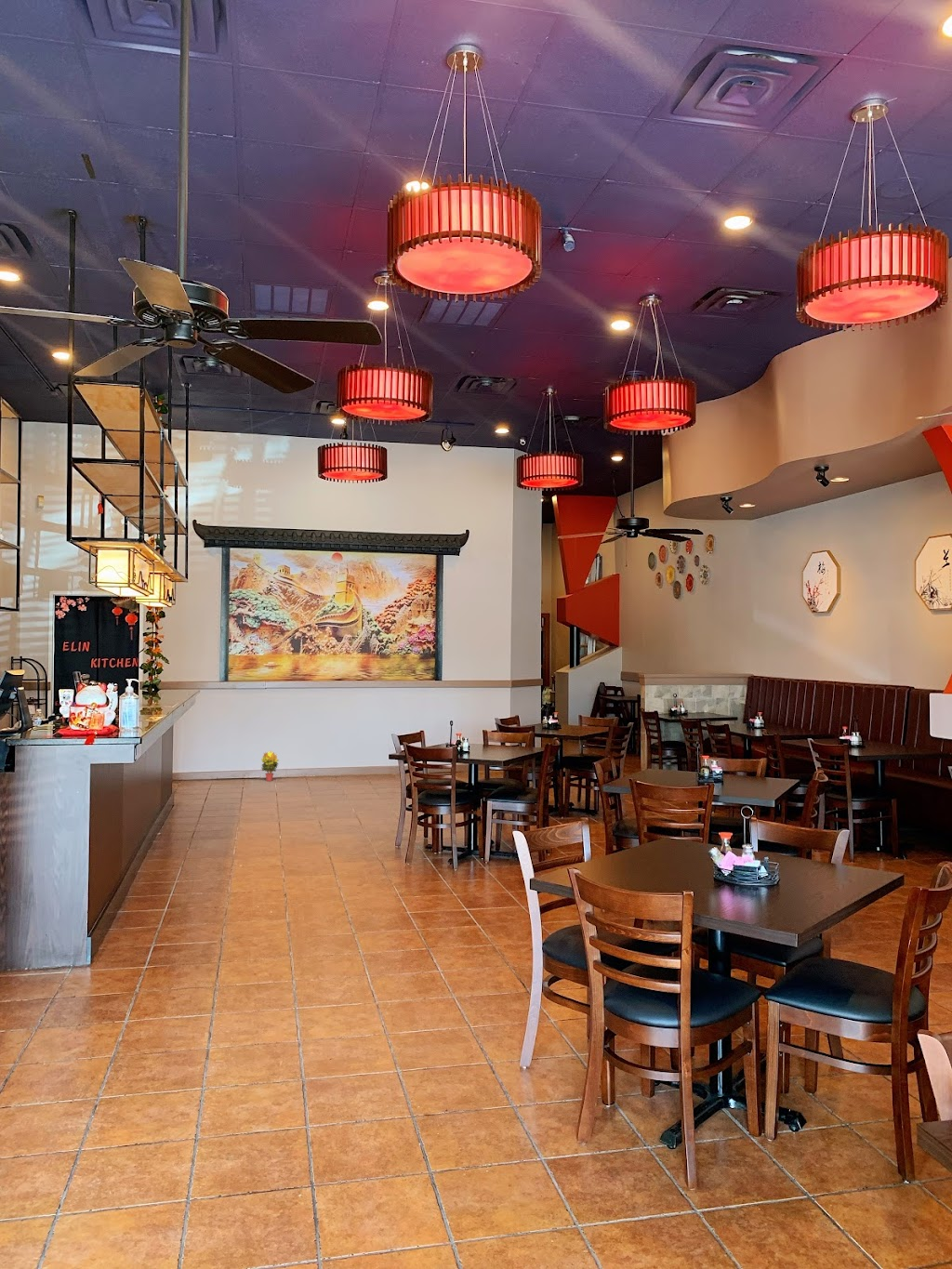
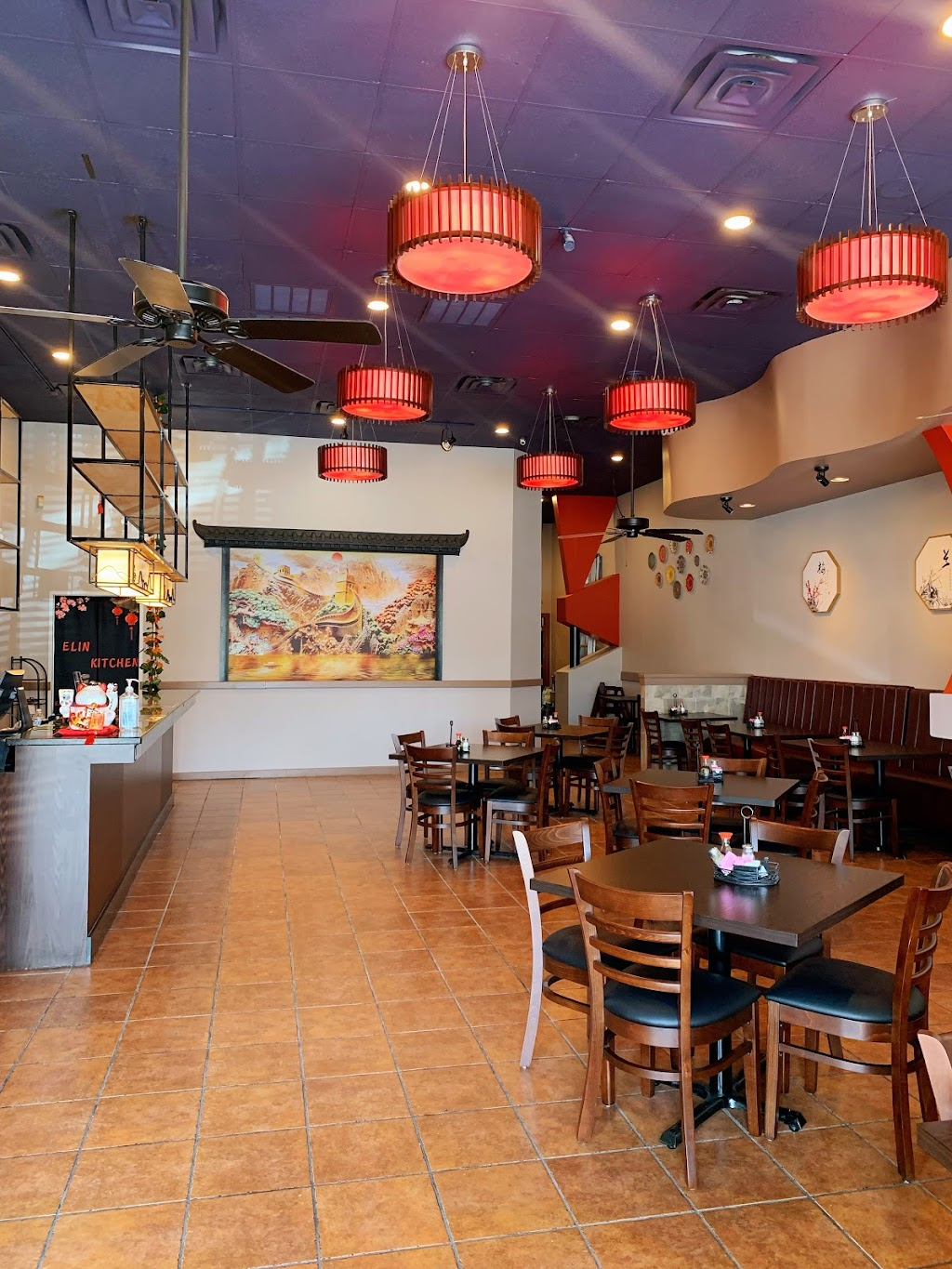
- potted plant (270, 765)
